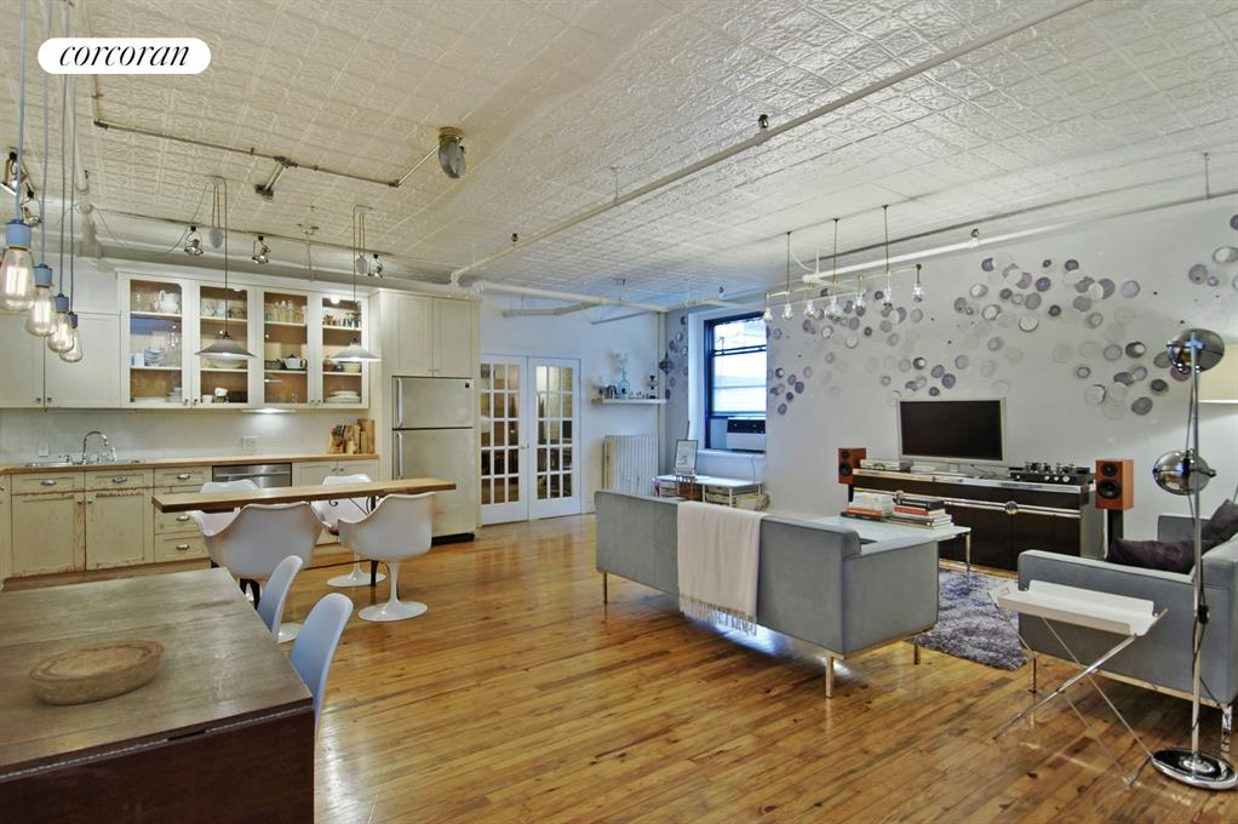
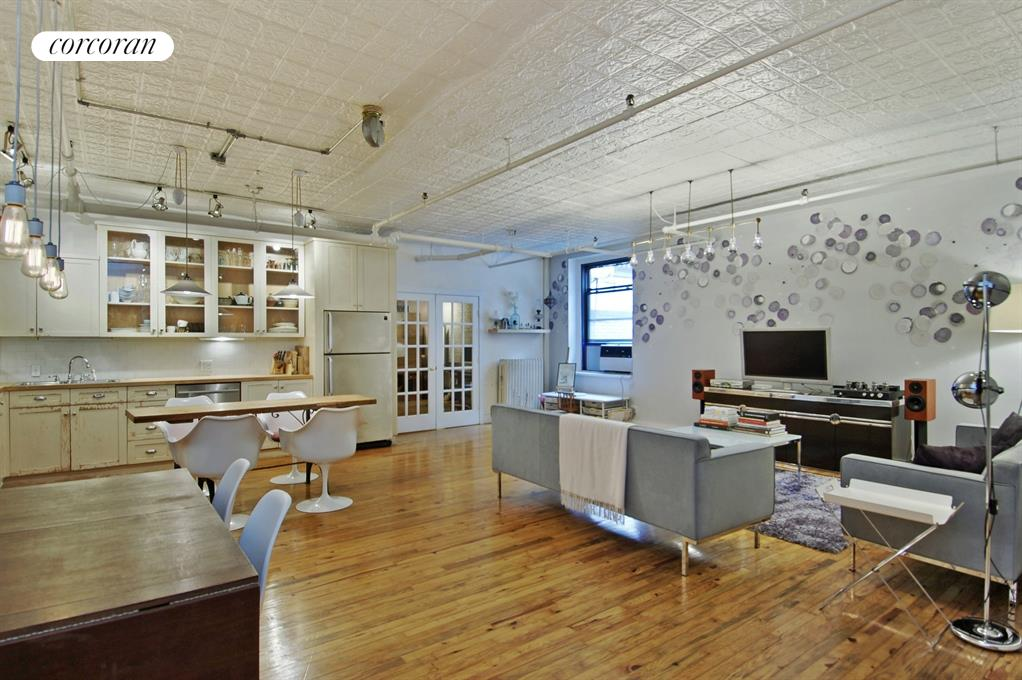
- bowl (99, 671)
